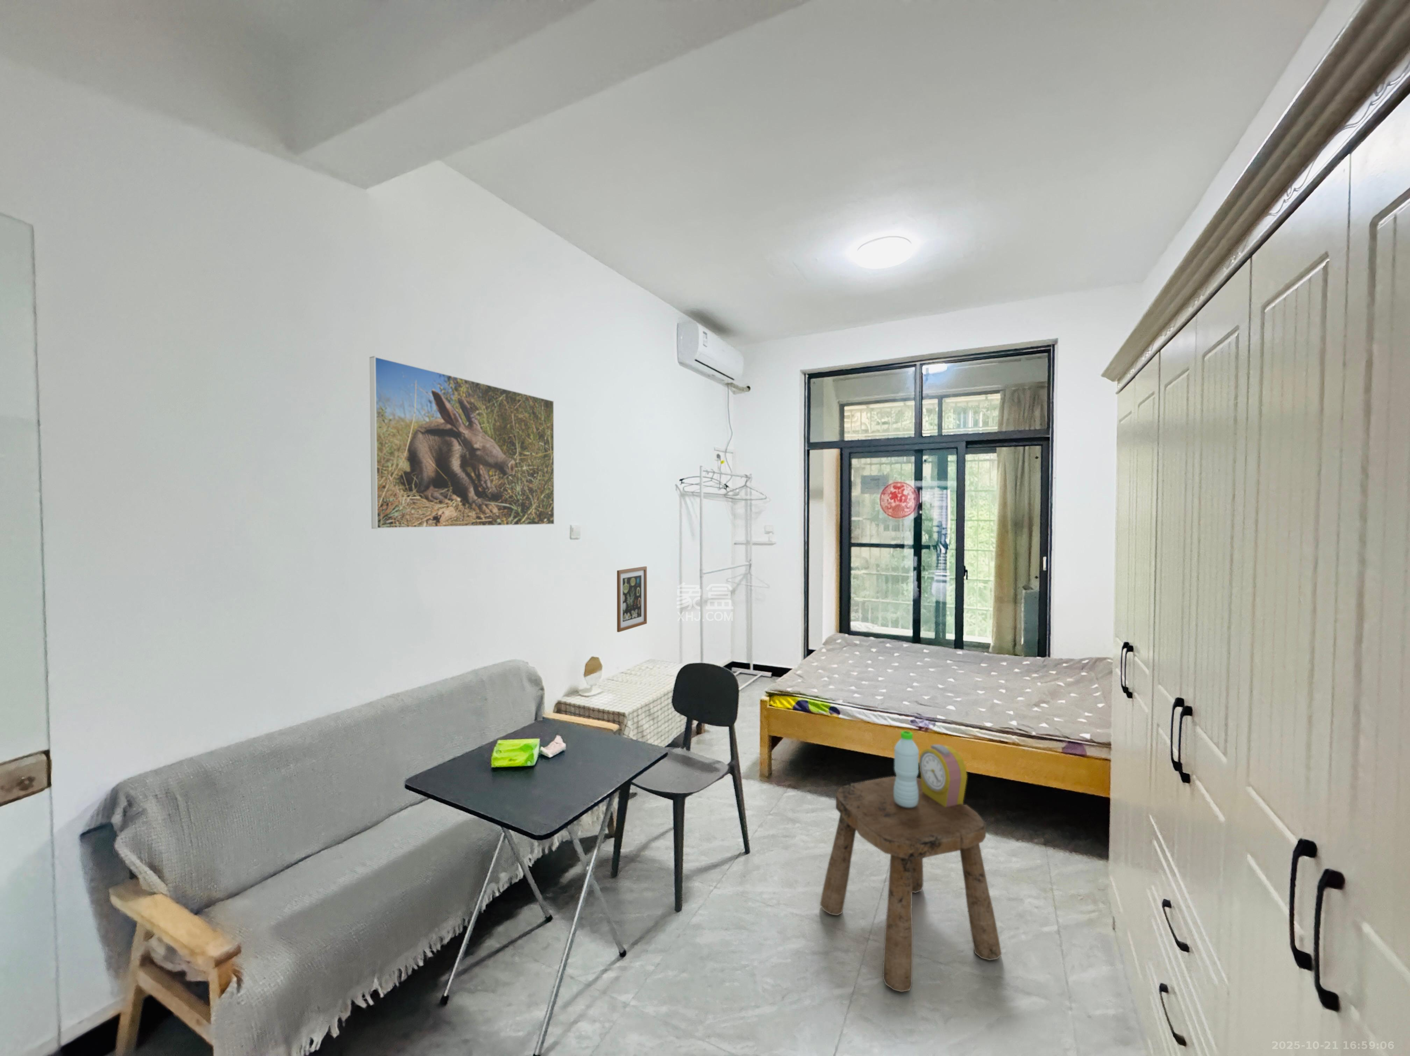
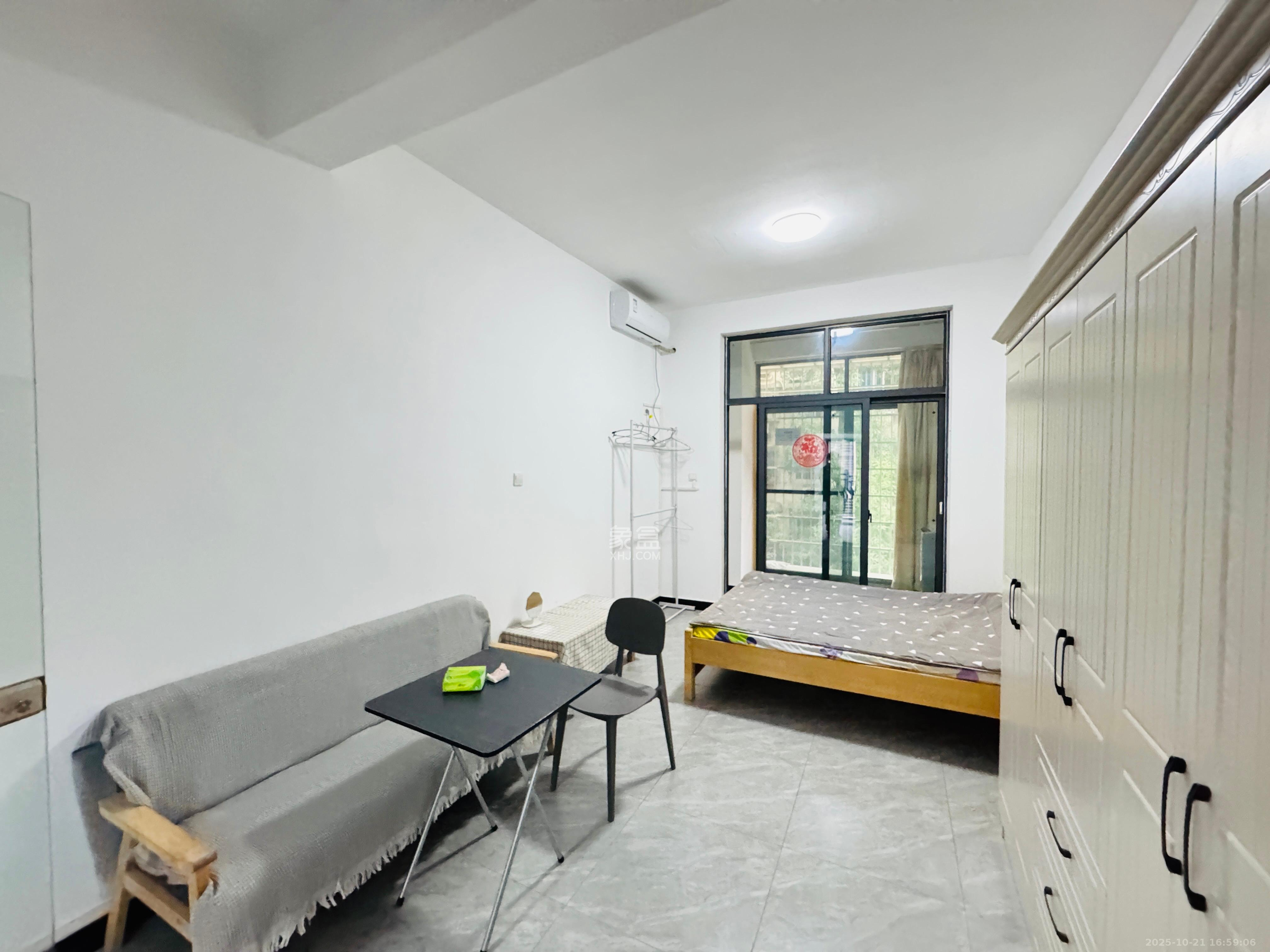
- water bottle (906, 768)
- alarm clock (941, 771)
- stool (906, 867)
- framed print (477, 455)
- wall art (632, 598)
